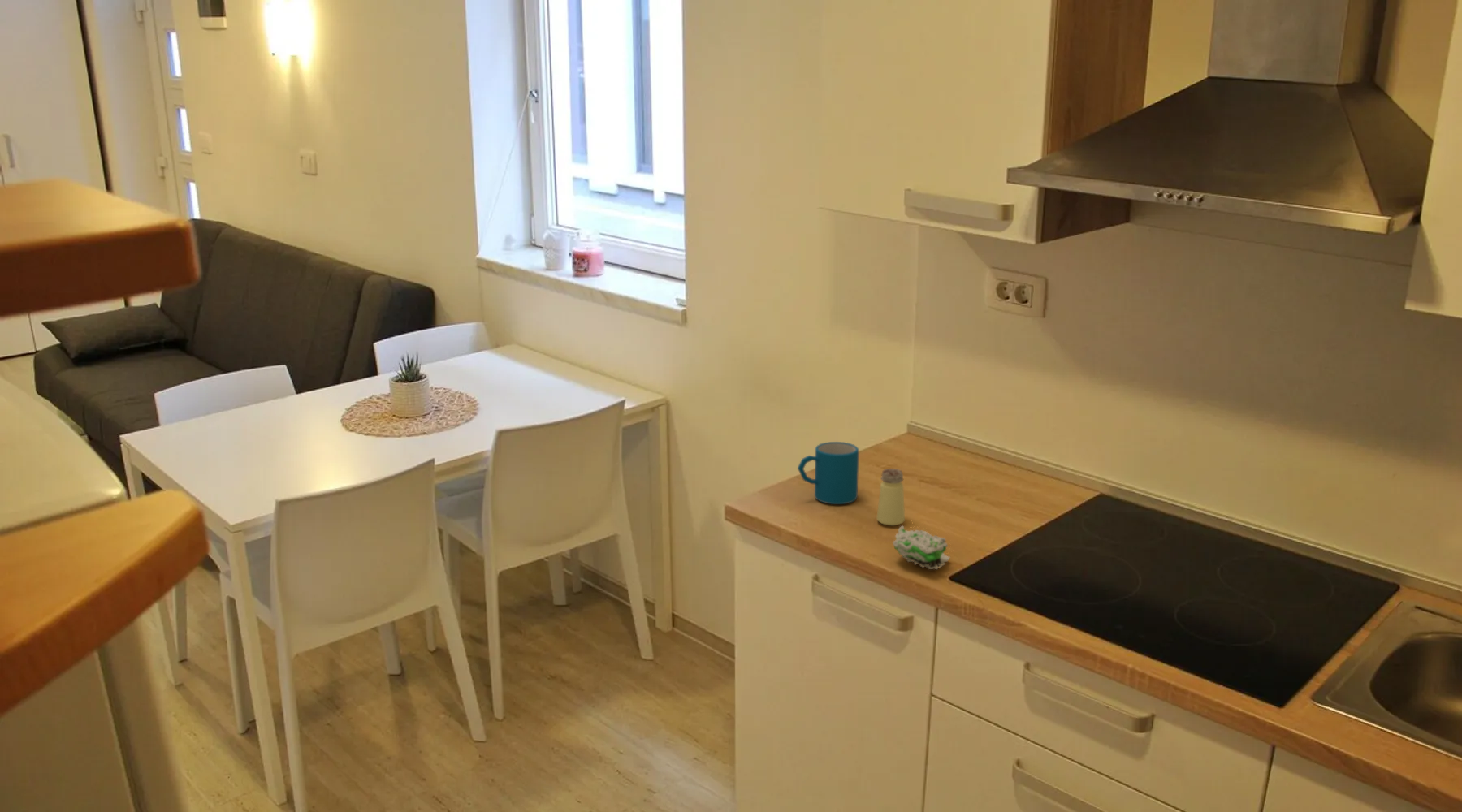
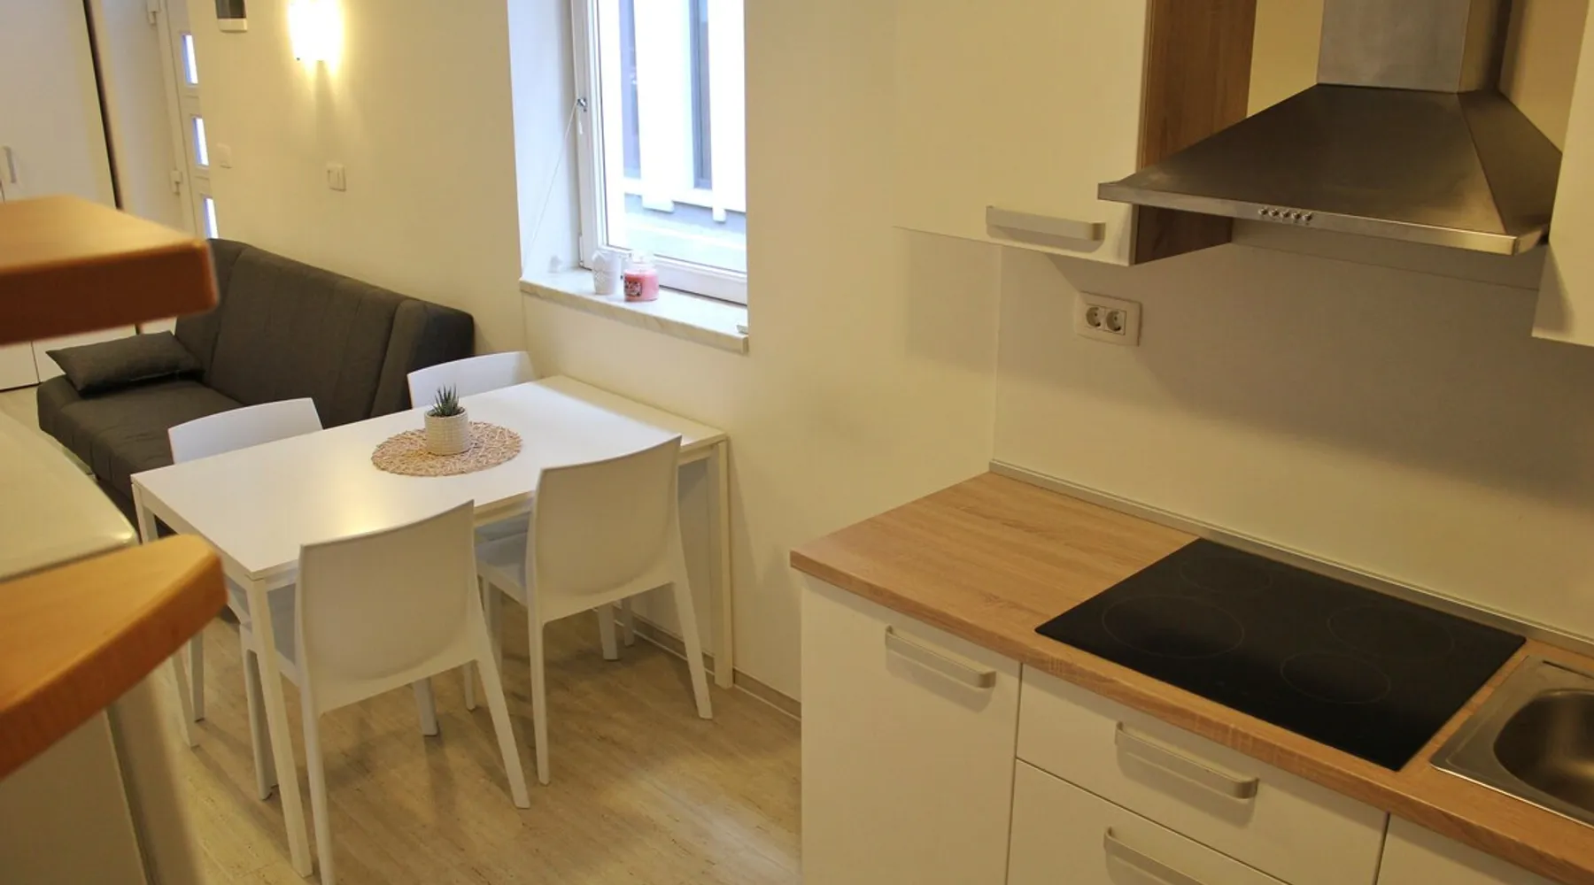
- sponge (921, 542)
- saltshaker (891, 495)
- mug (827, 473)
